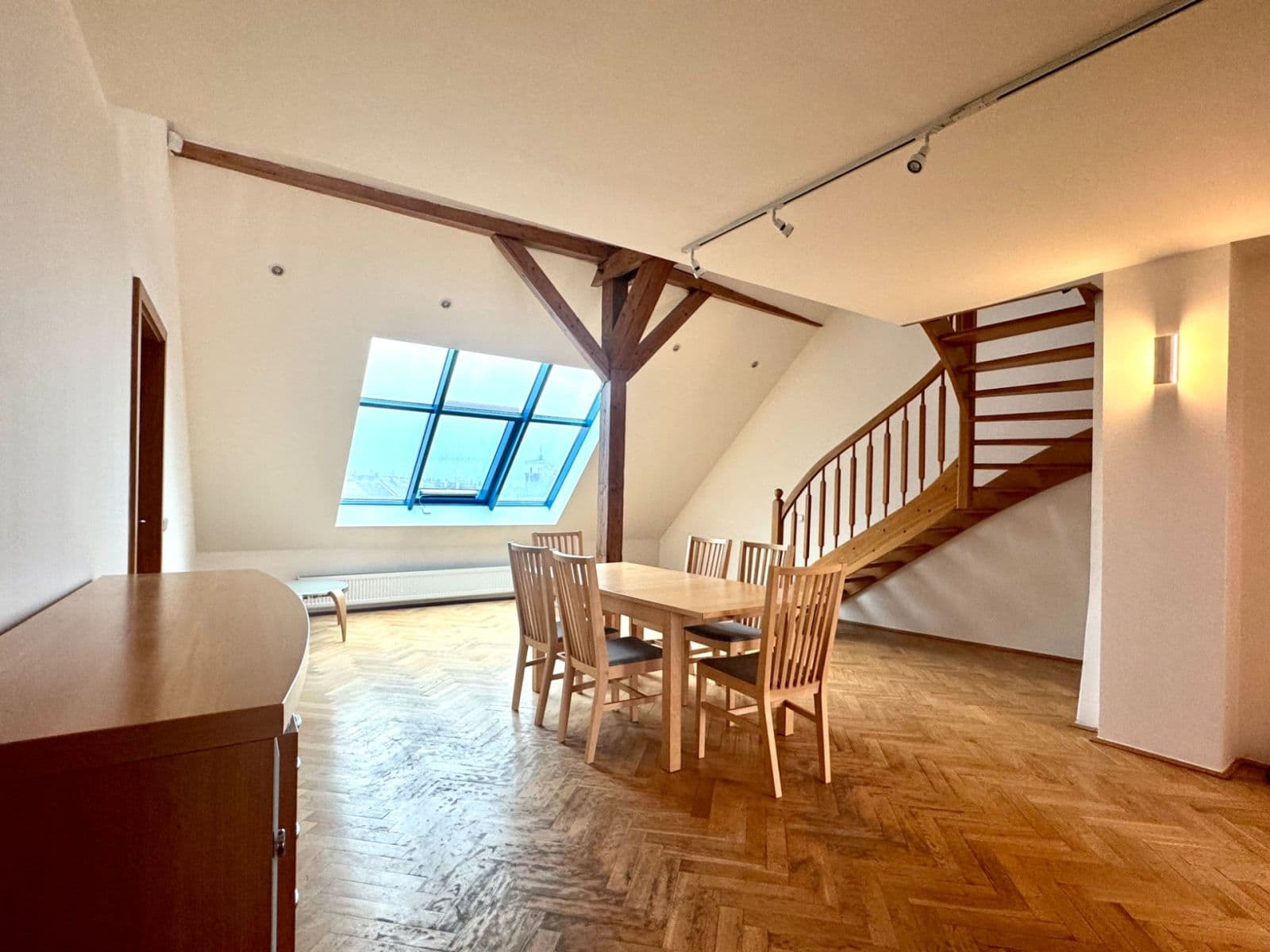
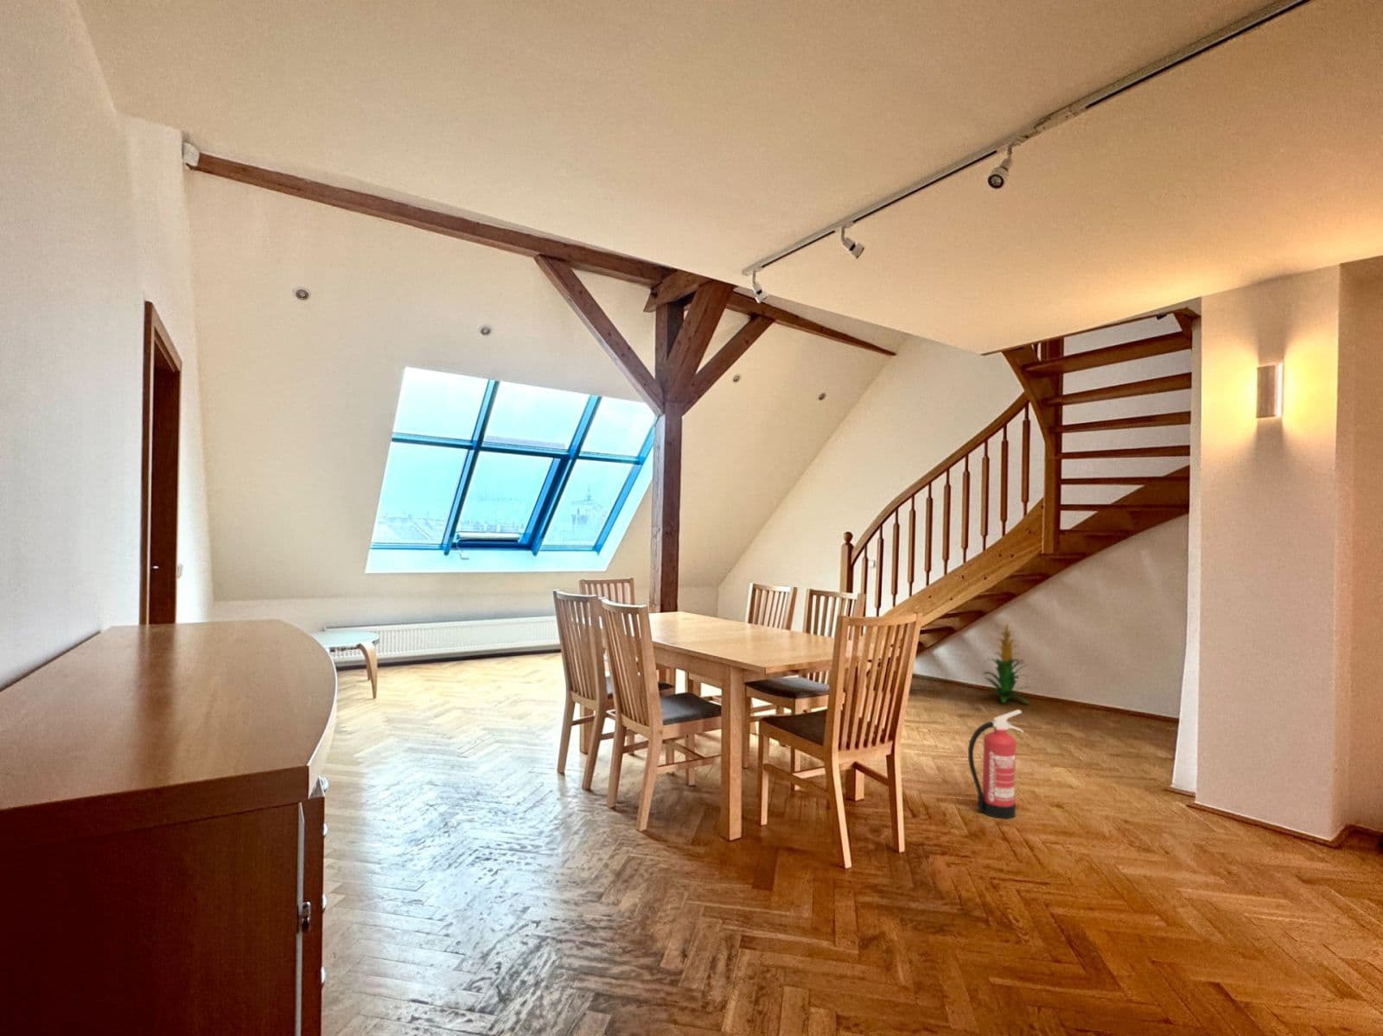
+ indoor plant (1006, 659)
+ fire extinguisher (994, 761)
